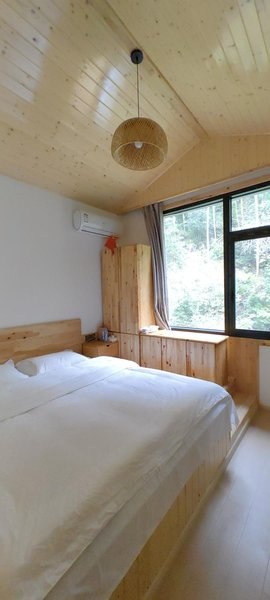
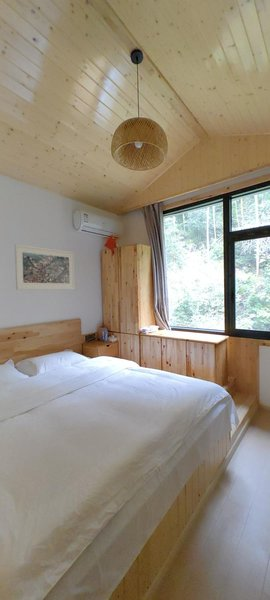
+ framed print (47, 269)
